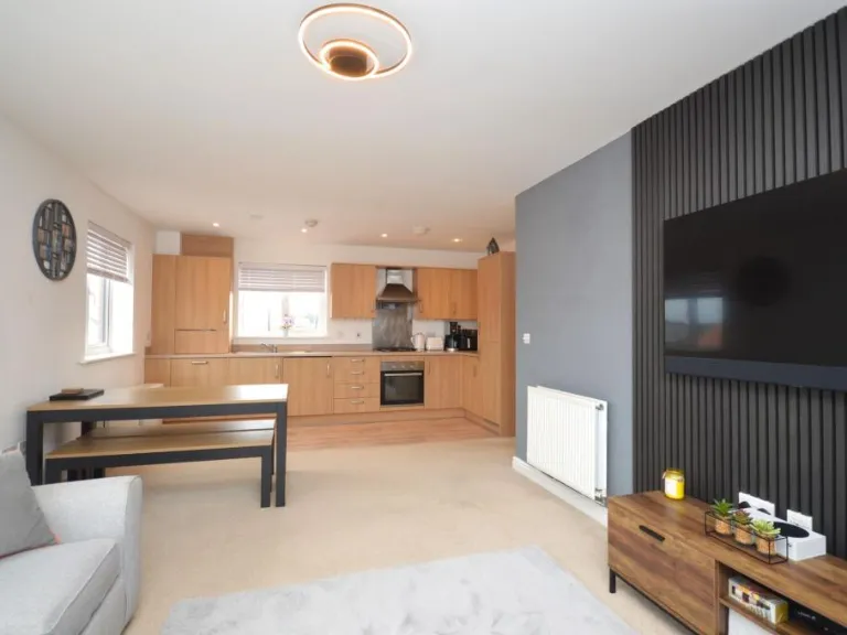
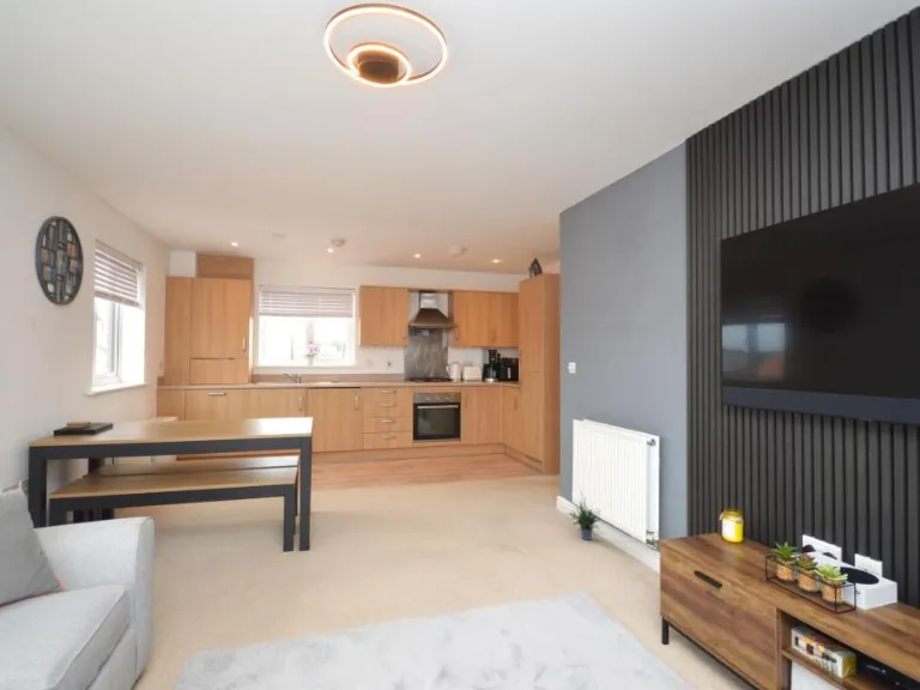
+ potted plant (588, 515)
